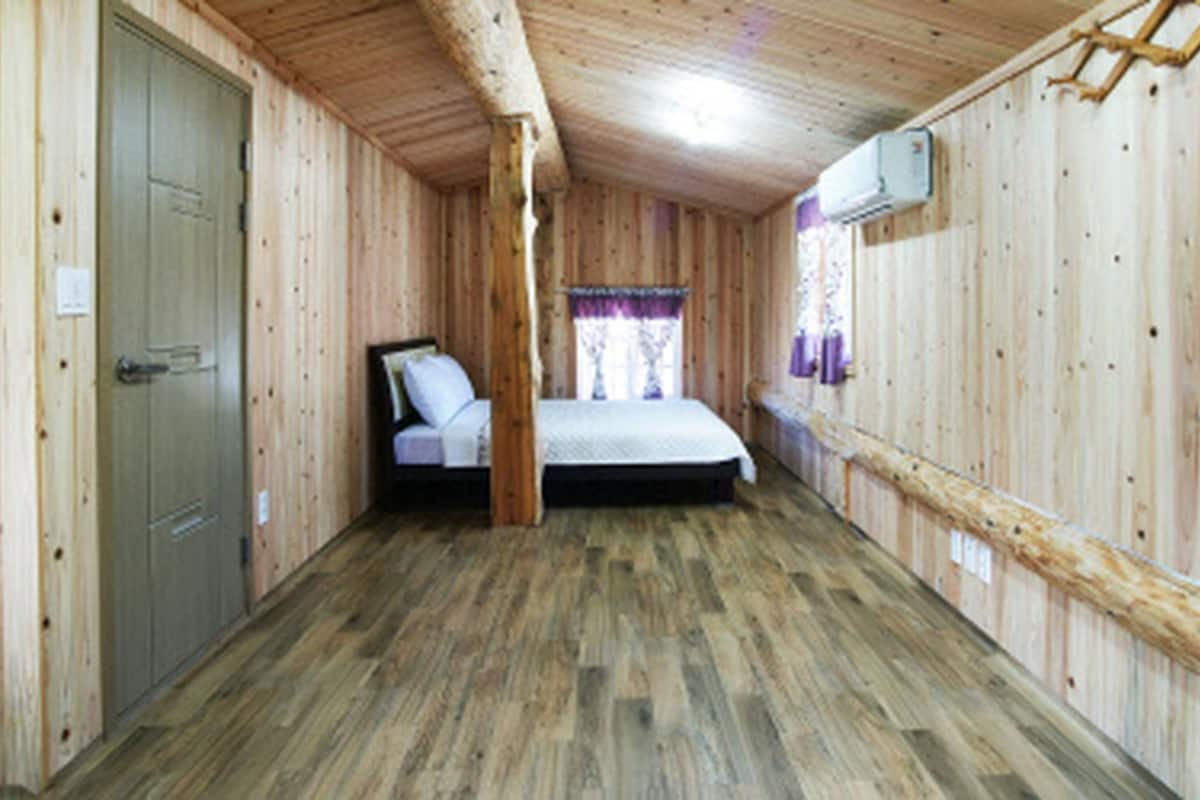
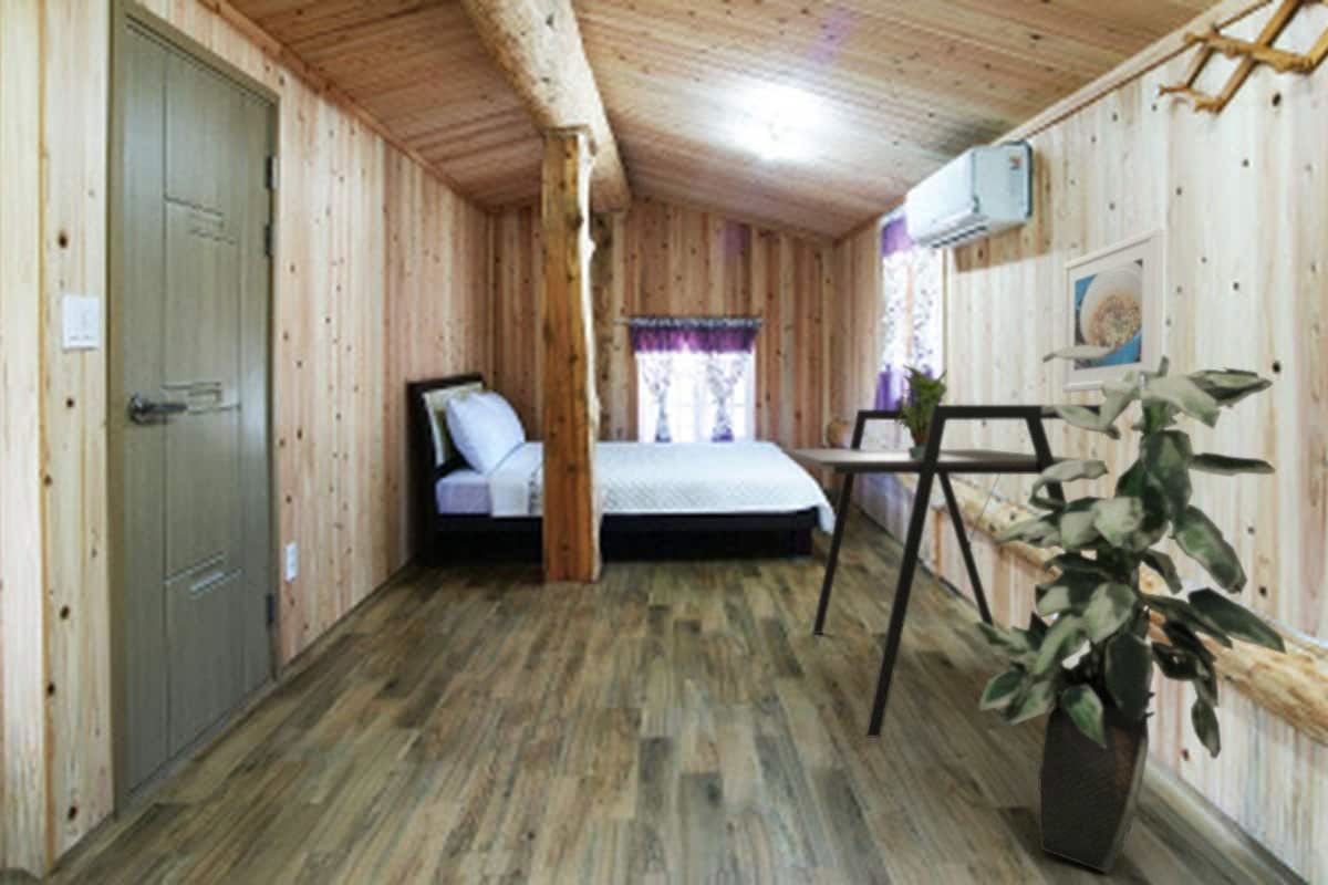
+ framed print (1107, 317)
+ potted plant (919, 410)
+ indoor plant (1110, 600)
+ desk (921, 541)
